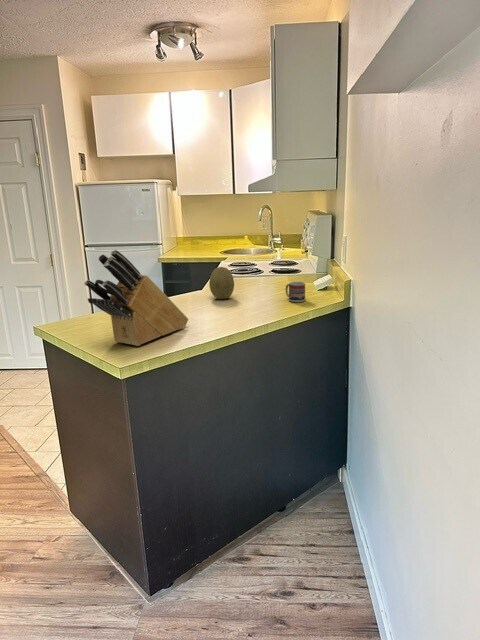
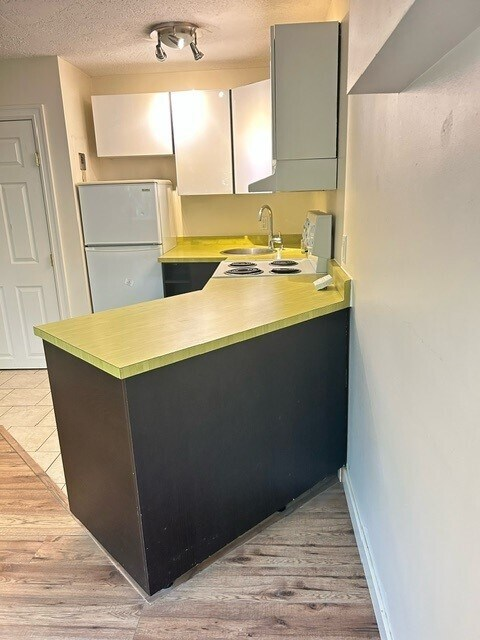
- cup (294, 291)
- knife block (139, 293)
- fruit (221, 282)
